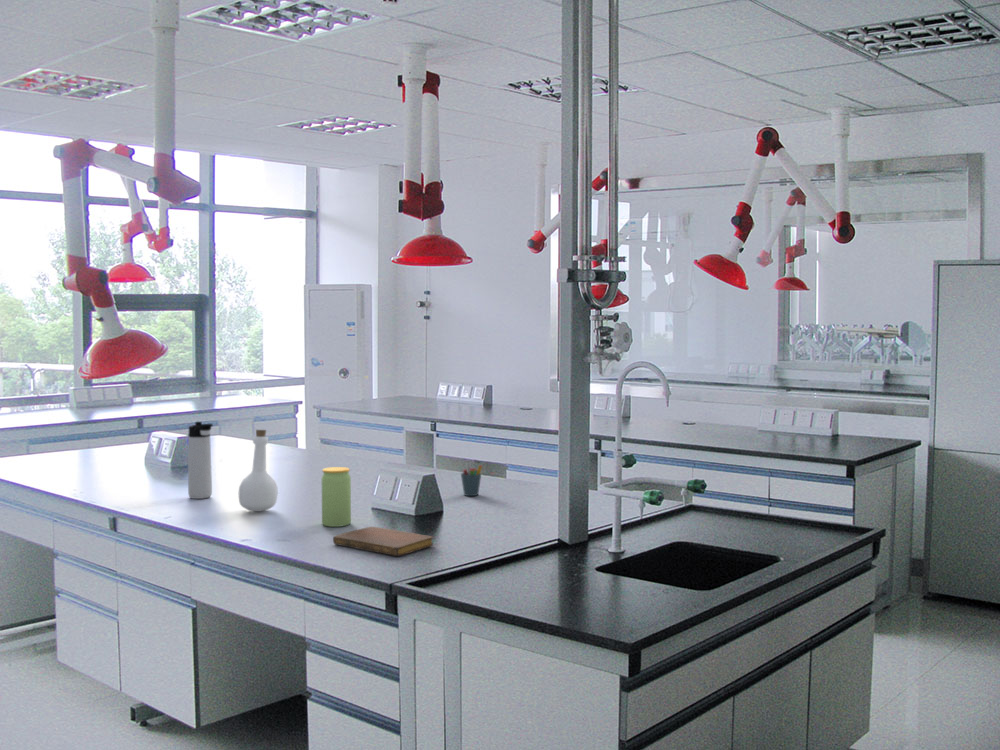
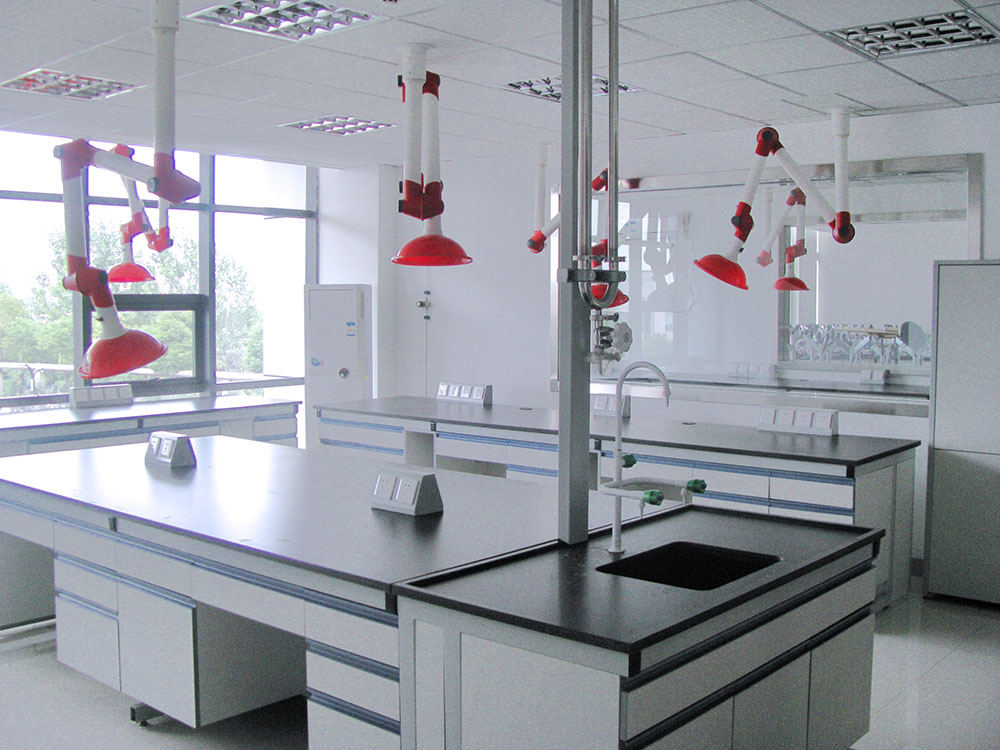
- notebook (383, 540)
- thermos bottle (201, 460)
- bottle (257, 470)
- jar (336, 496)
- pen holder (471, 478)
